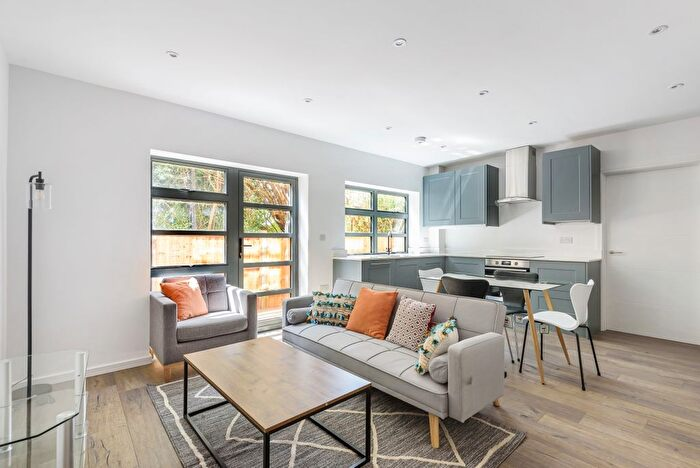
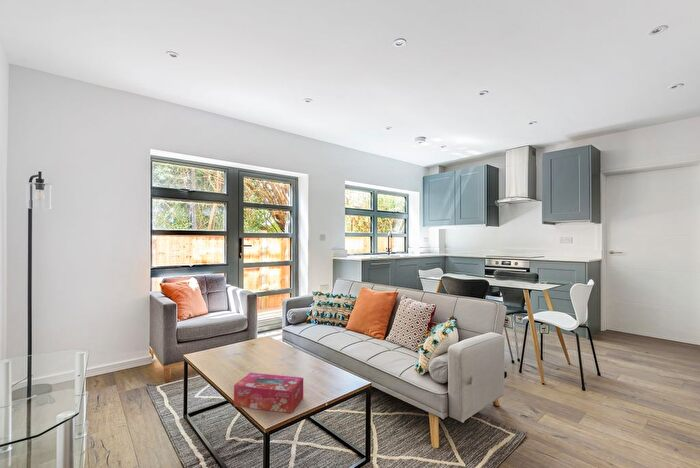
+ tissue box (269, 391)
